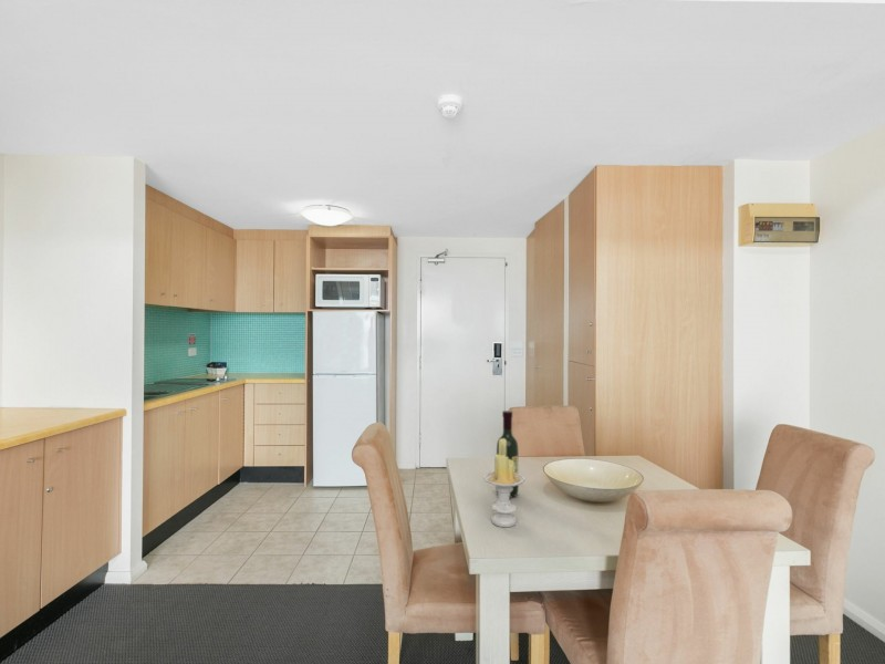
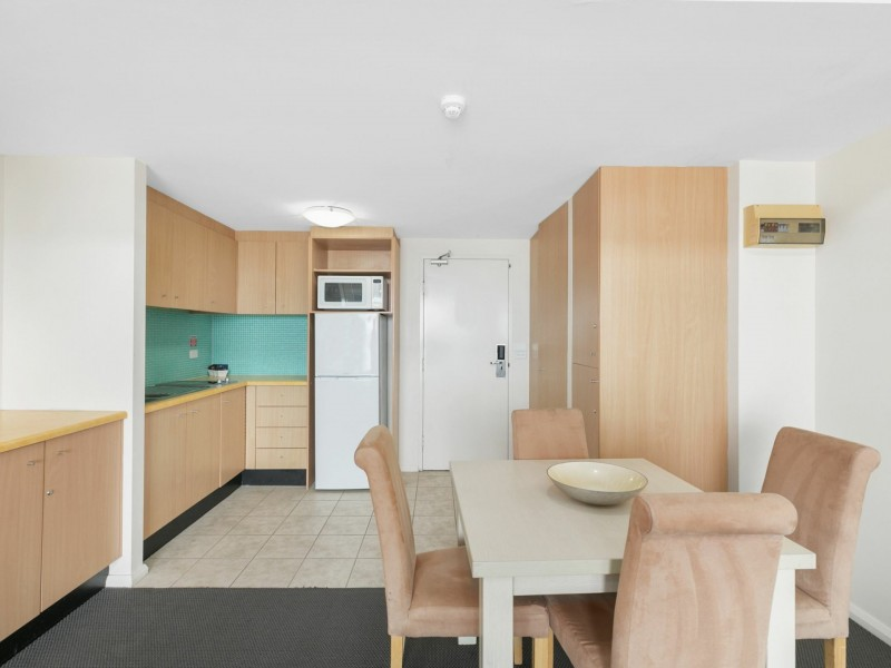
- wine bottle (507, 453)
- candle (503, 480)
